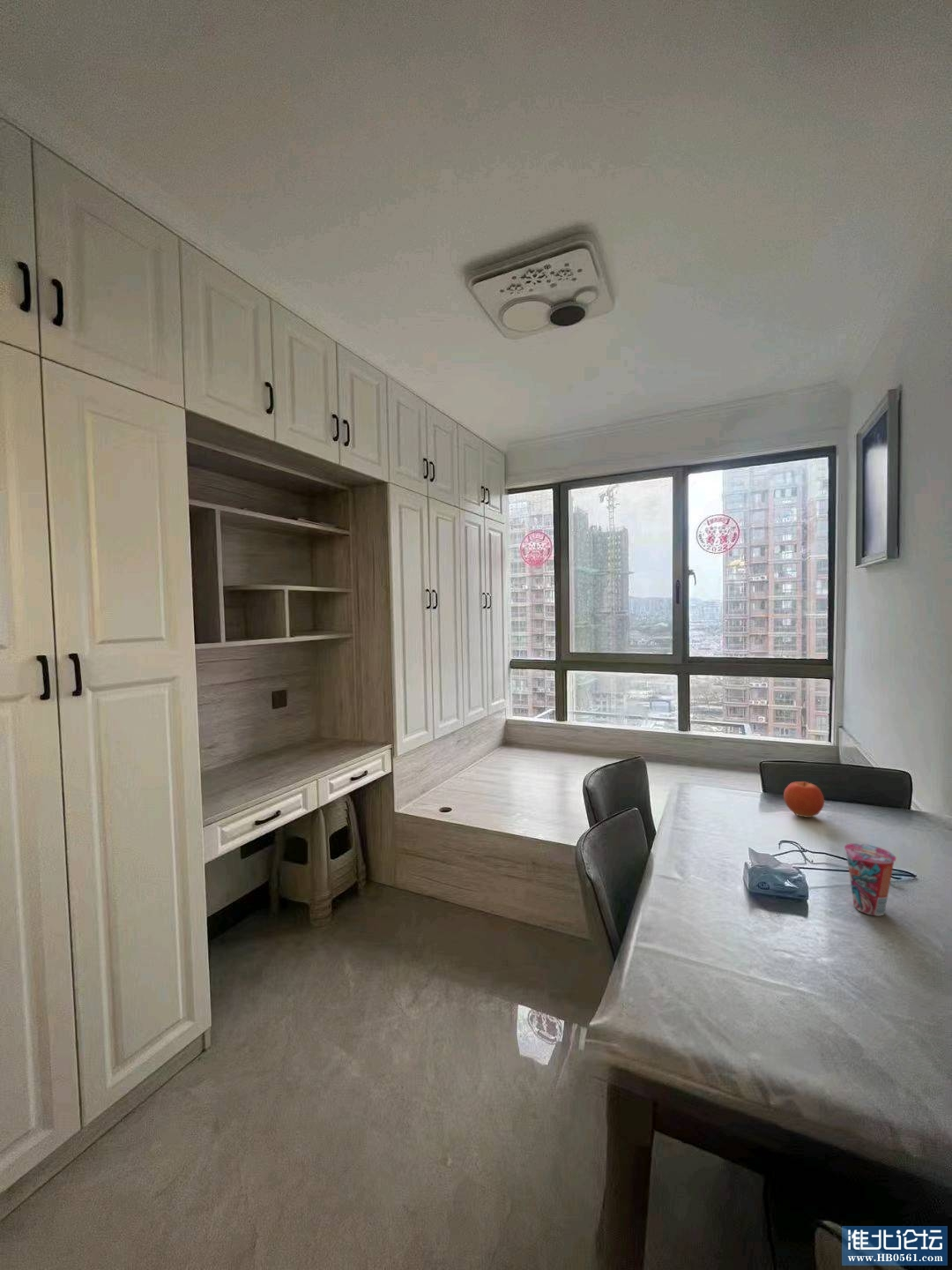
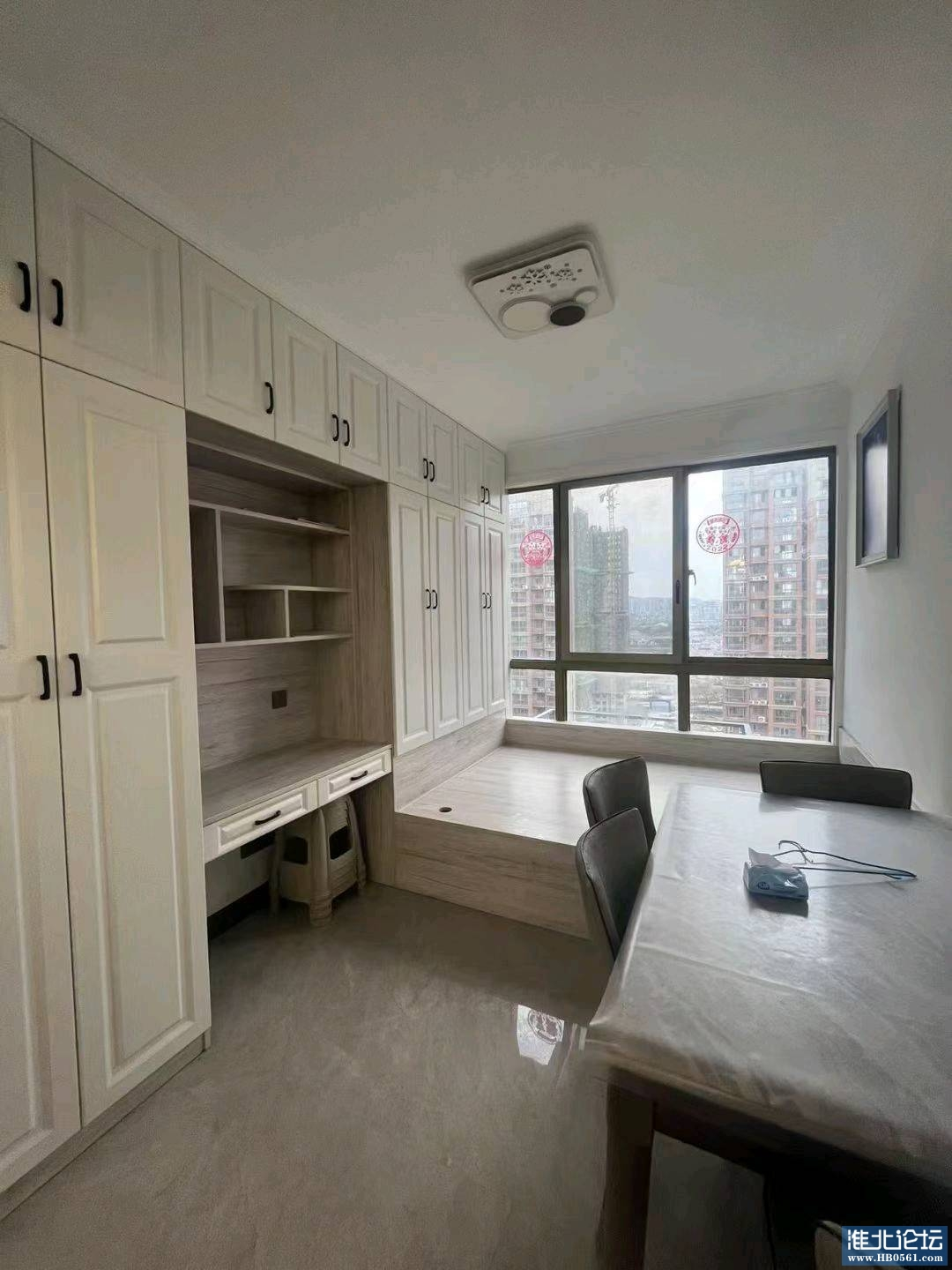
- cup (868, 881)
- fruit (803, 798)
